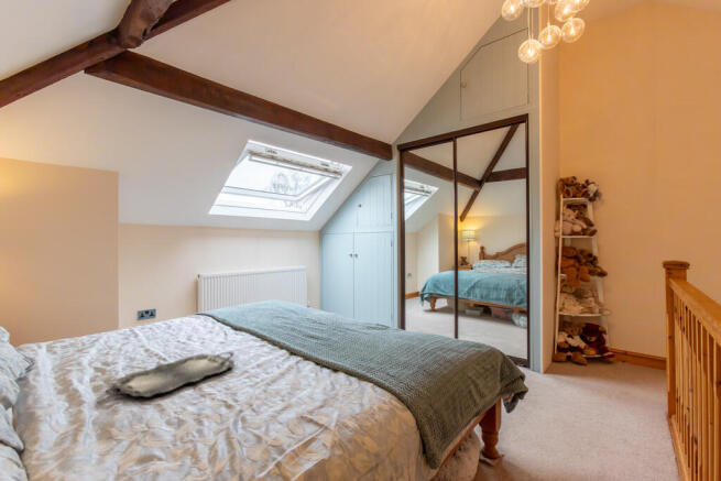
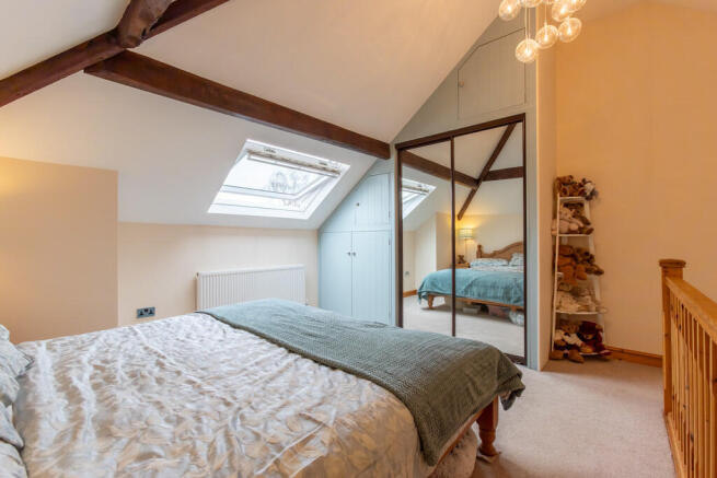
- serving tray (178, 372)
